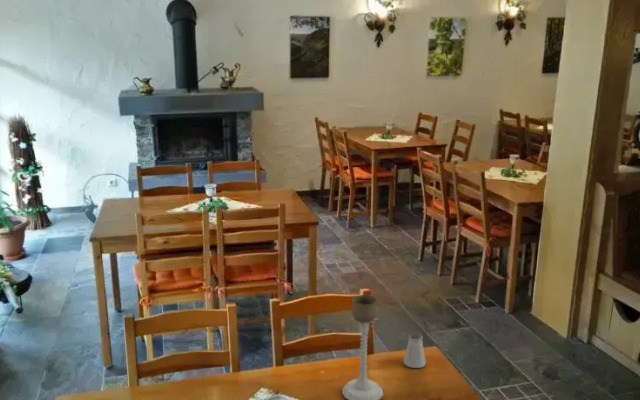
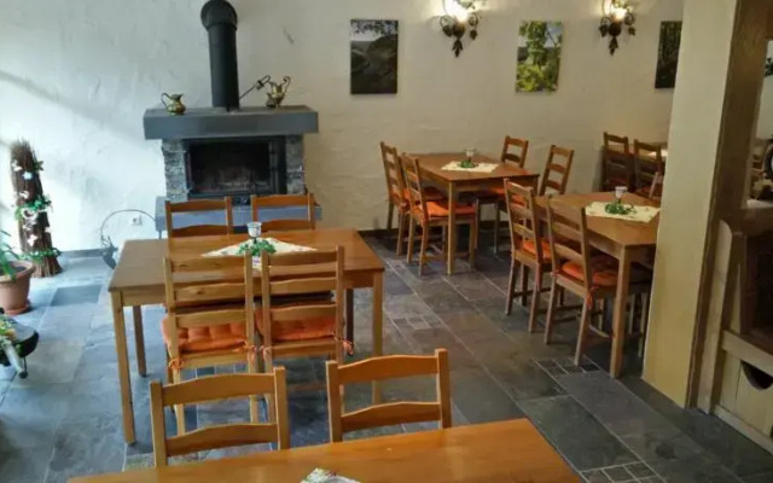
- saltshaker (415, 348)
- candle holder (363, 346)
